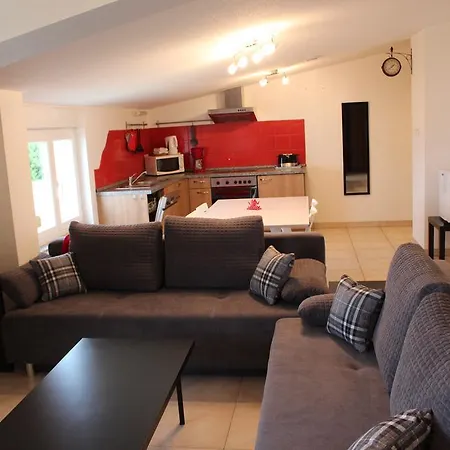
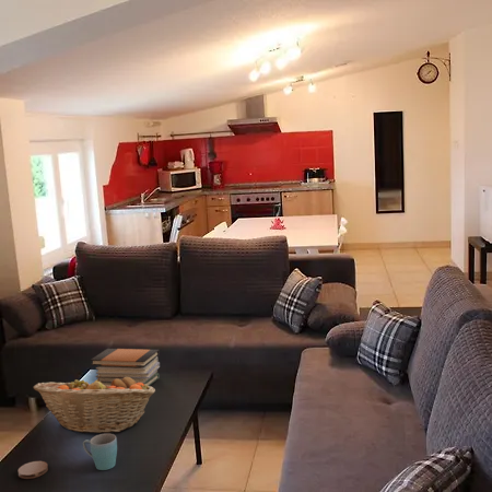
+ coaster (33, 469)
+ mug (99, 452)
+ fruit basket (95, 397)
+ book stack (127, 368)
